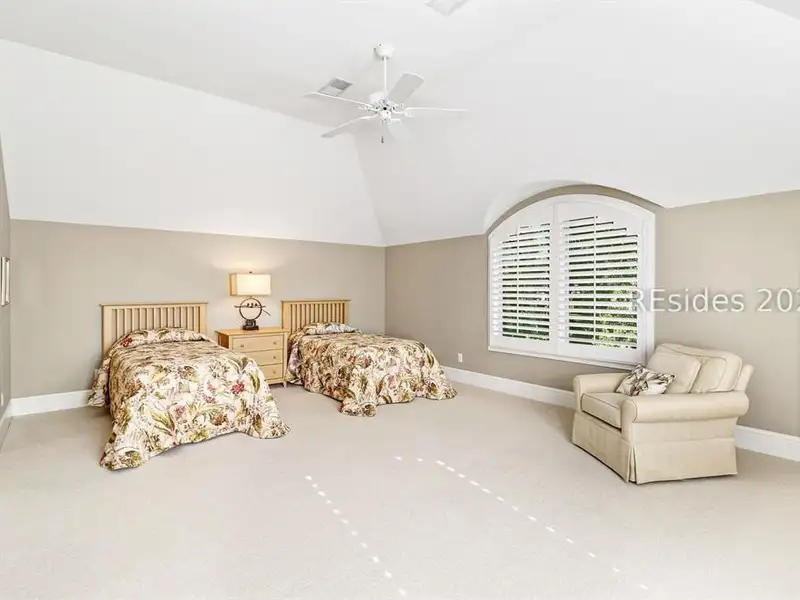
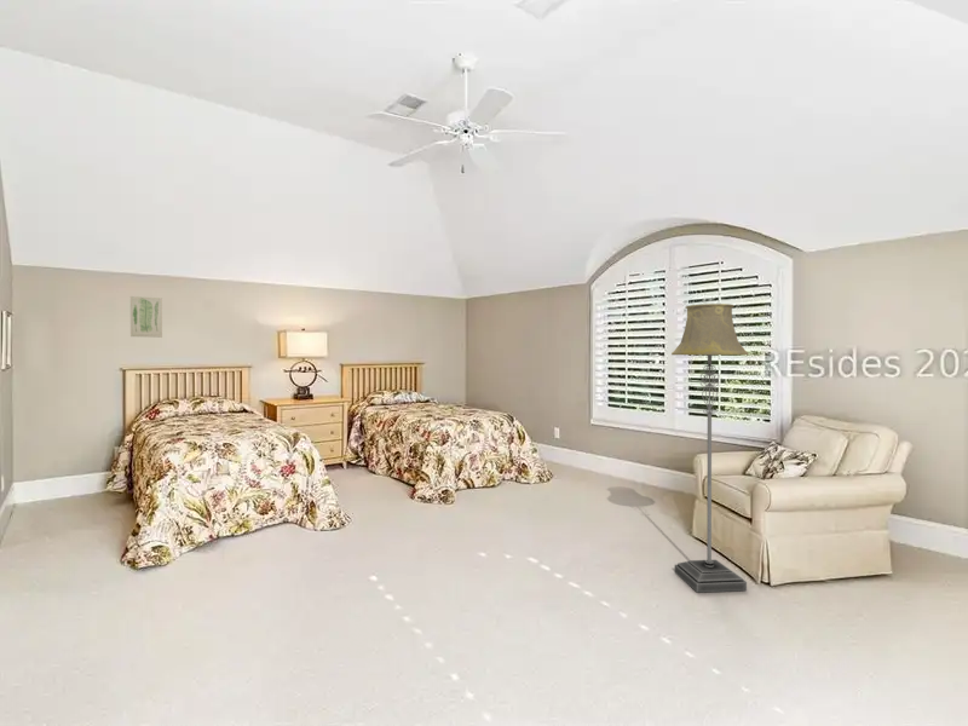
+ floor lamp (708, 443)
+ wall art (146, 317)
